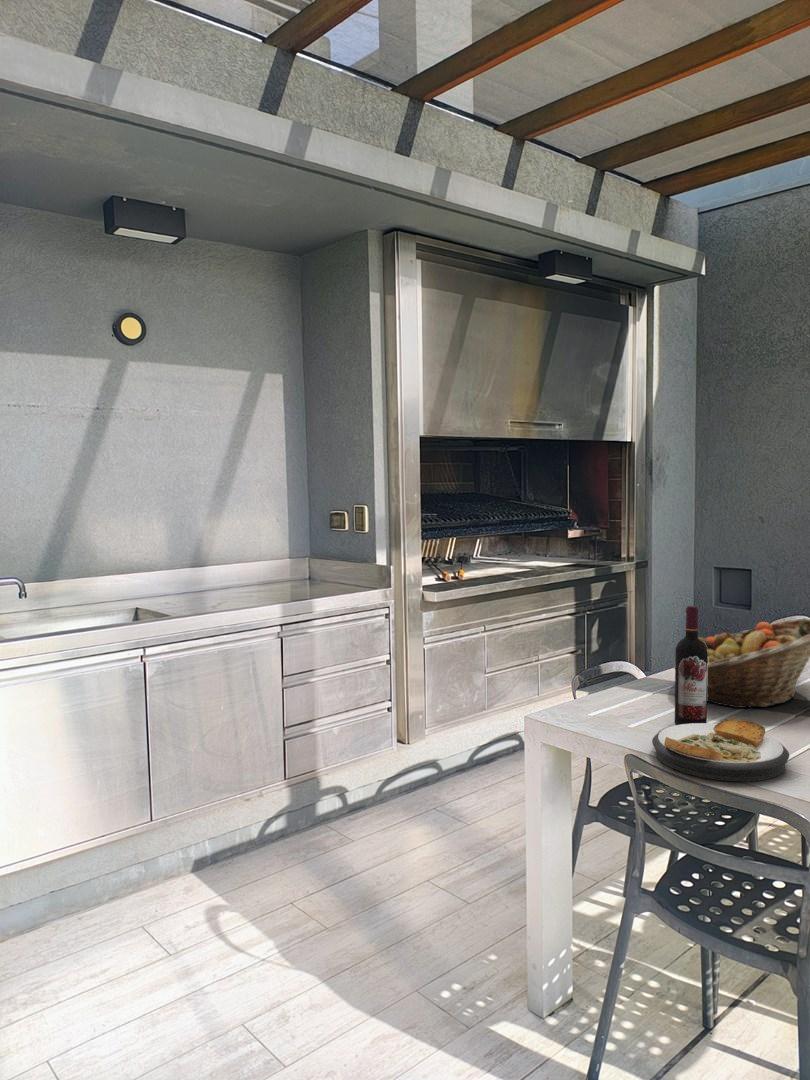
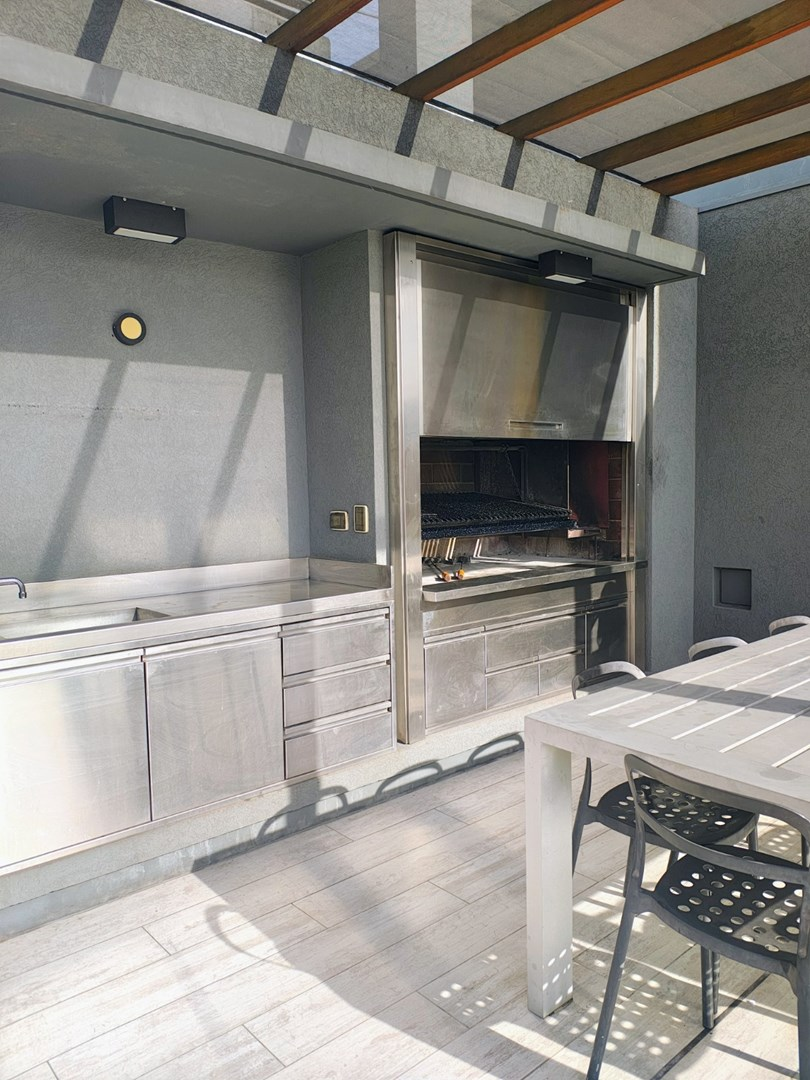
- fruit basket (748, 657)
- plate (718, 745)
- wine bottle (691, 665)
